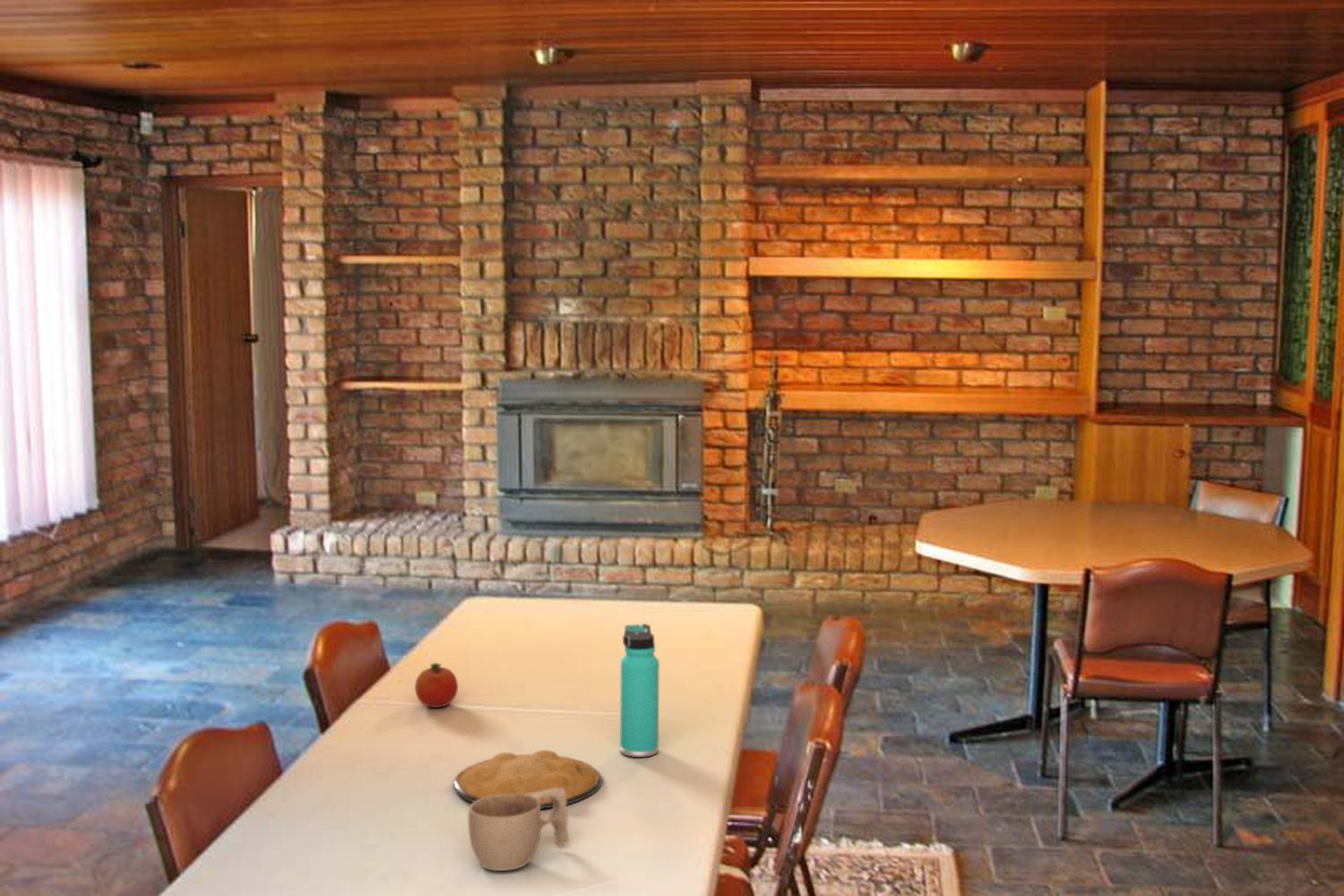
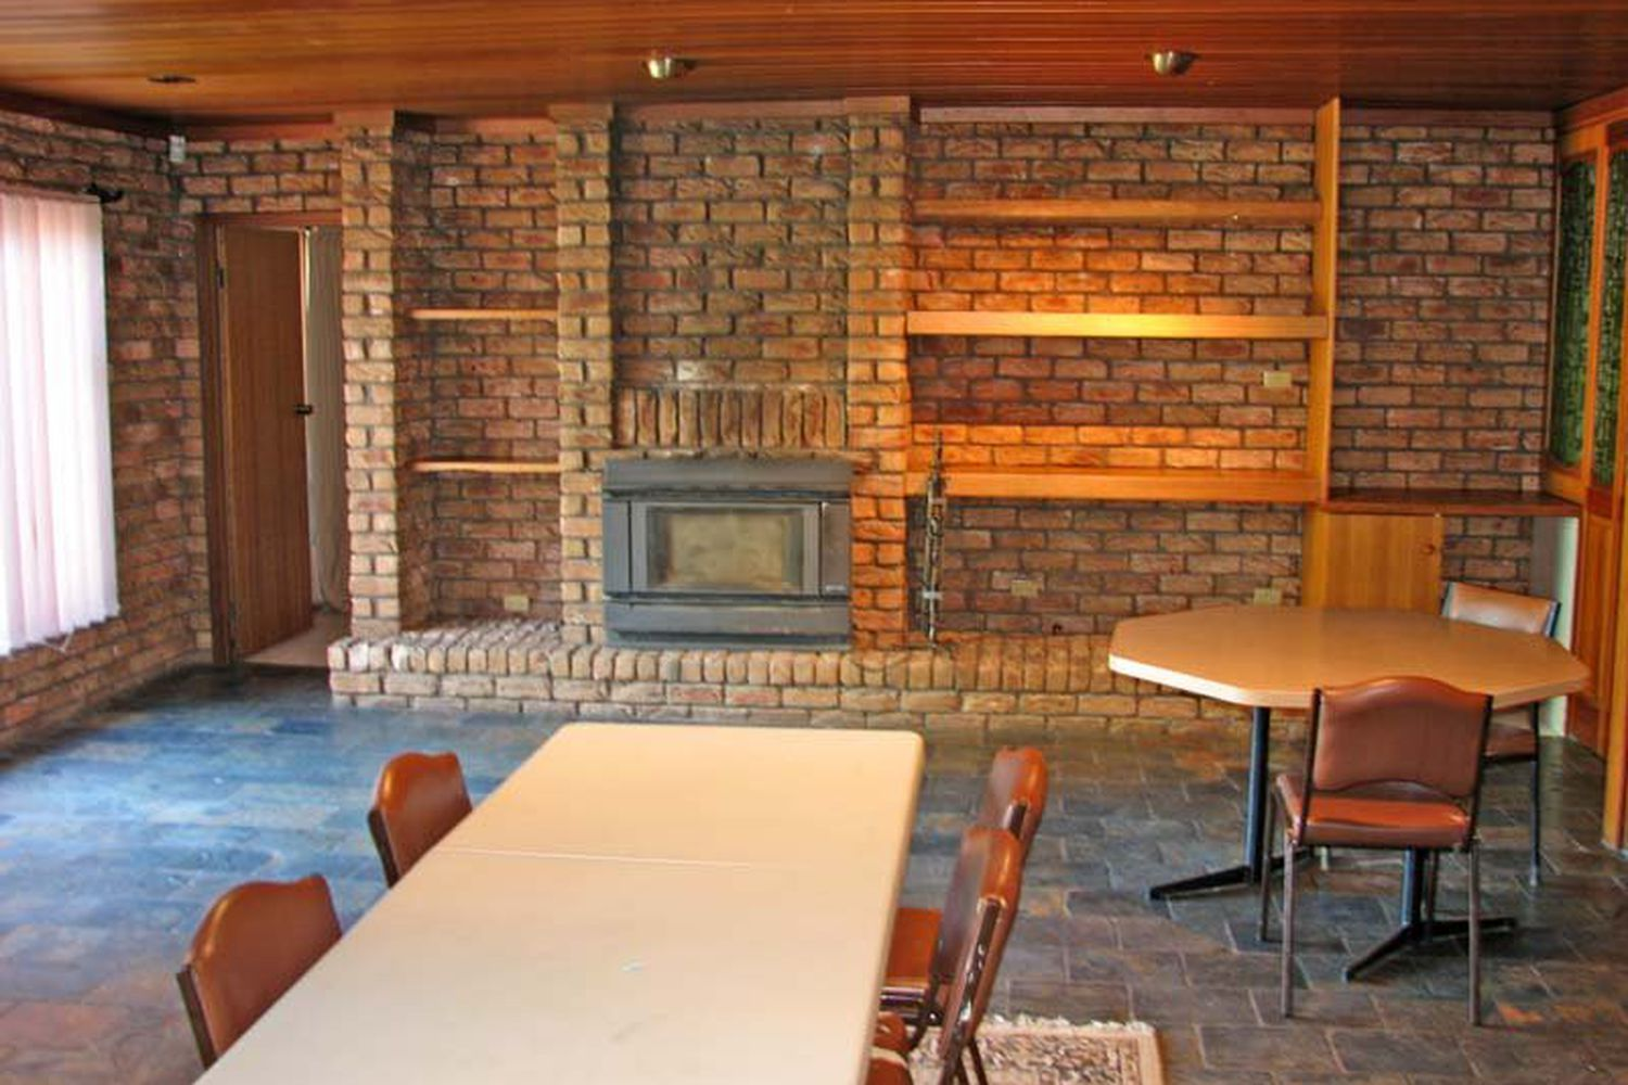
- thermos bottle (639, 688)
- cup (521, 830)
- fruit (436, 683)
- plate (528, 770)
